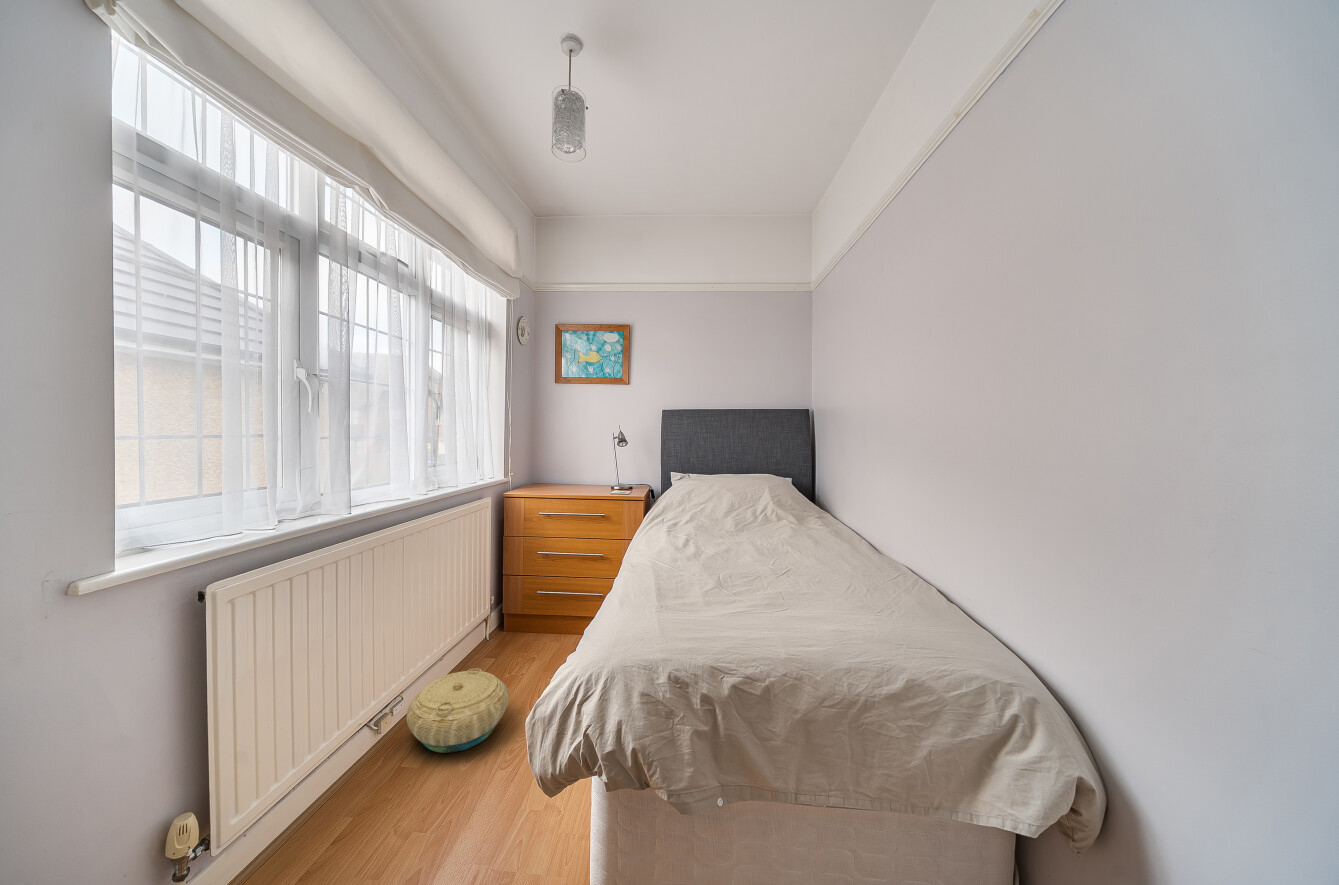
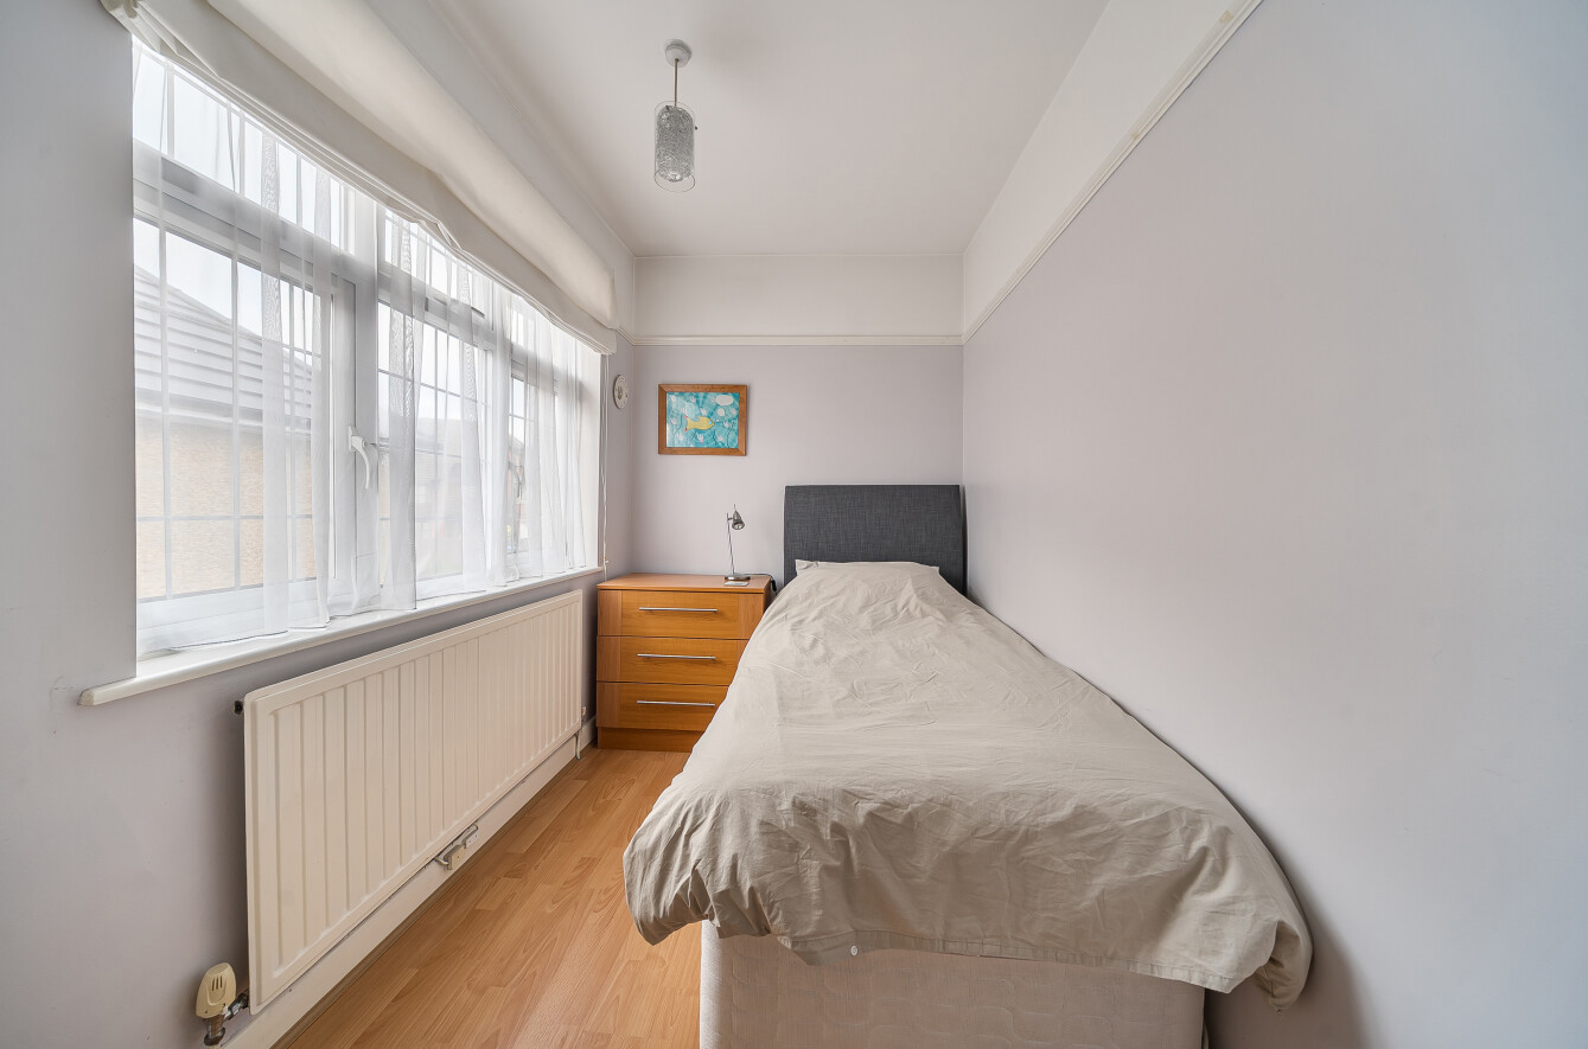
- basket (459, 707)
